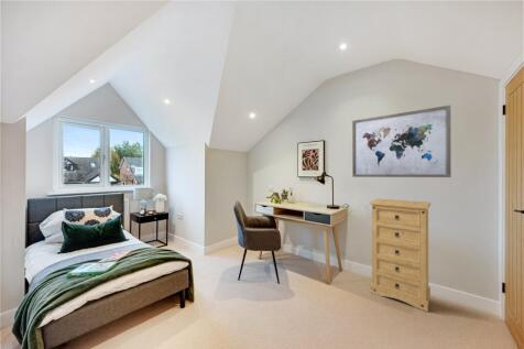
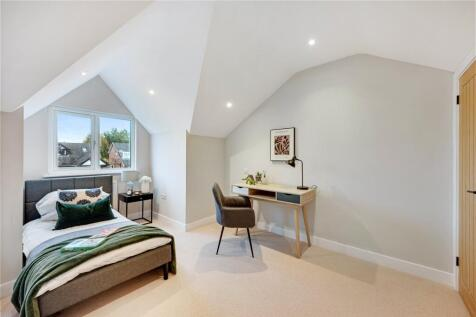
- dresser (400, 248)
- wall art (395, 145)
